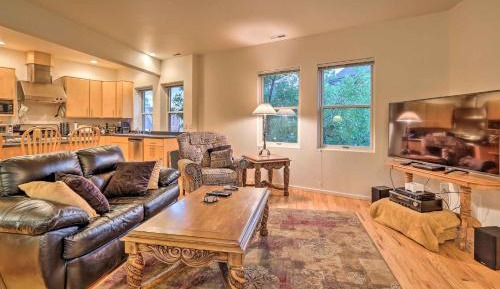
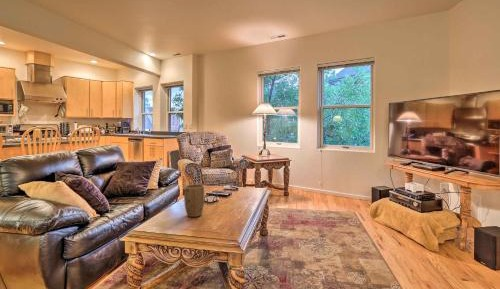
+ plant pot (194, 200)
